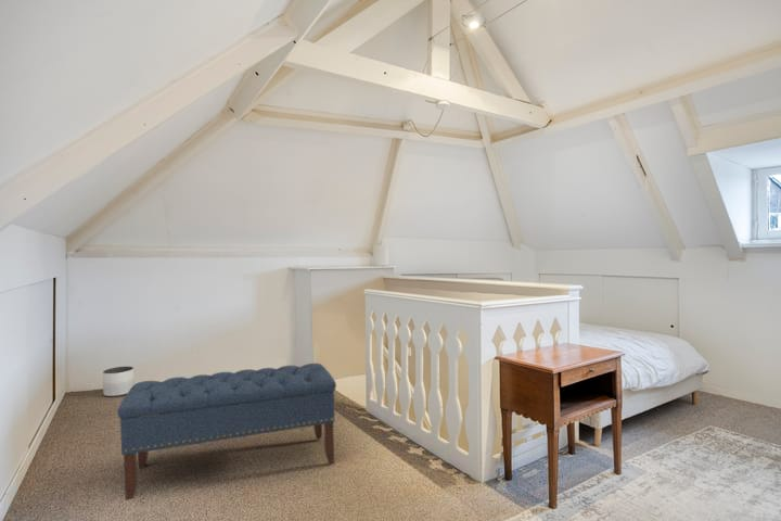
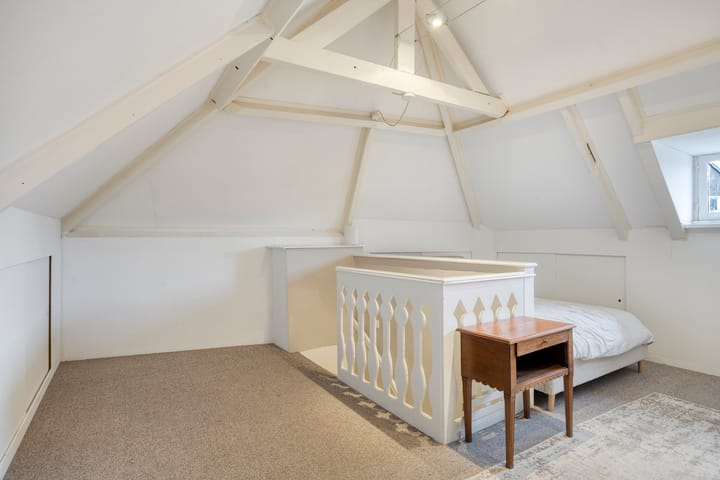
- bench (235, 420)
- planter (118, 381)
